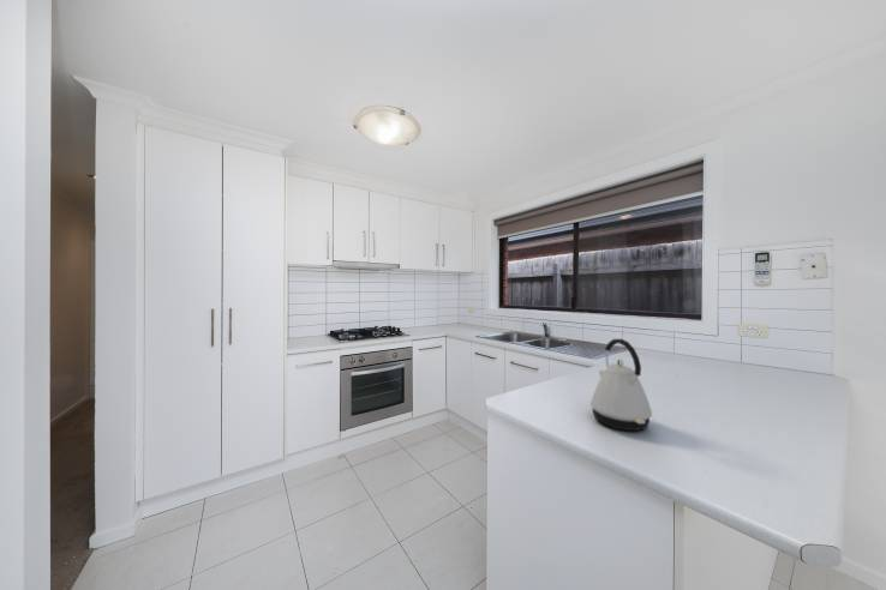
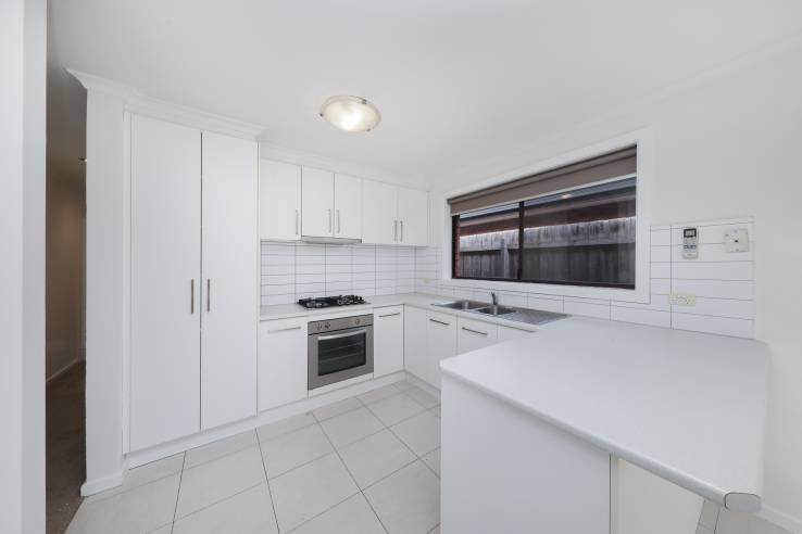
- kettle (618, 379)
